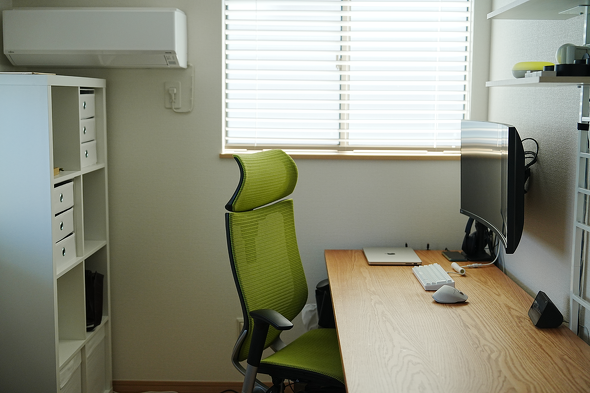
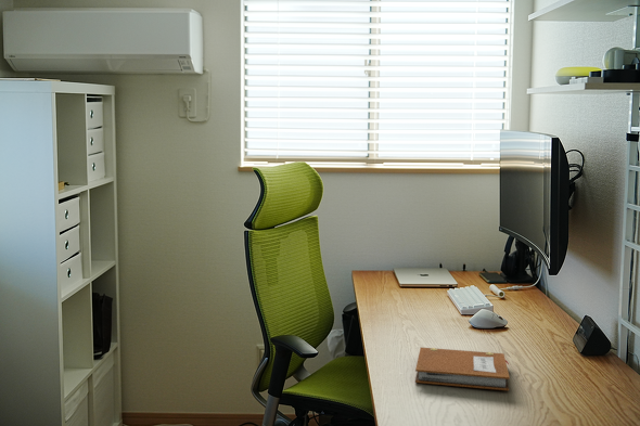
+ notebook (463, 366)
